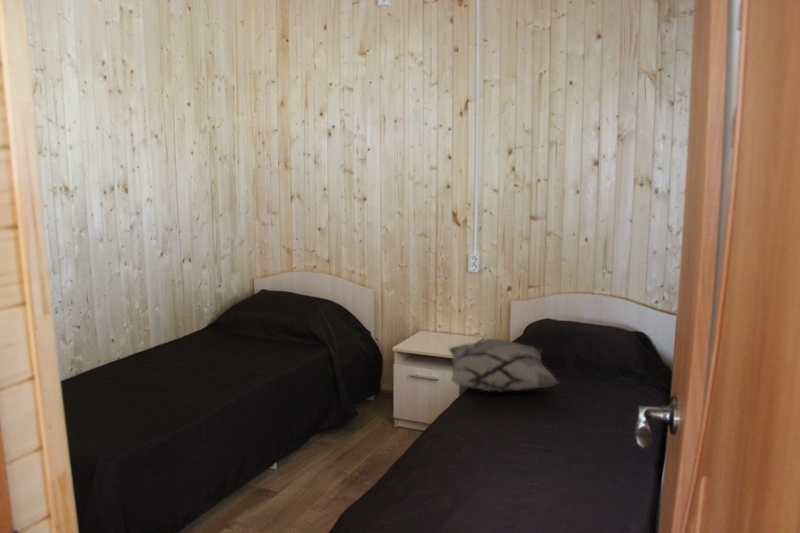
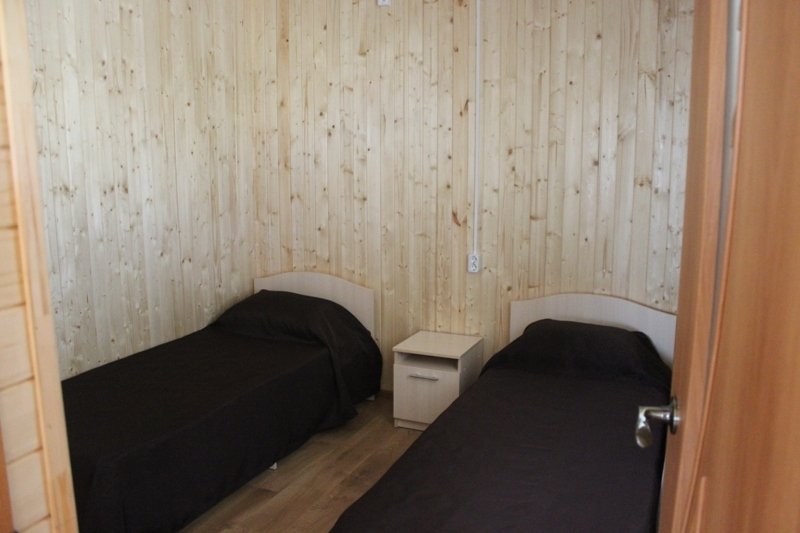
- decorative pillow (499, 364)
